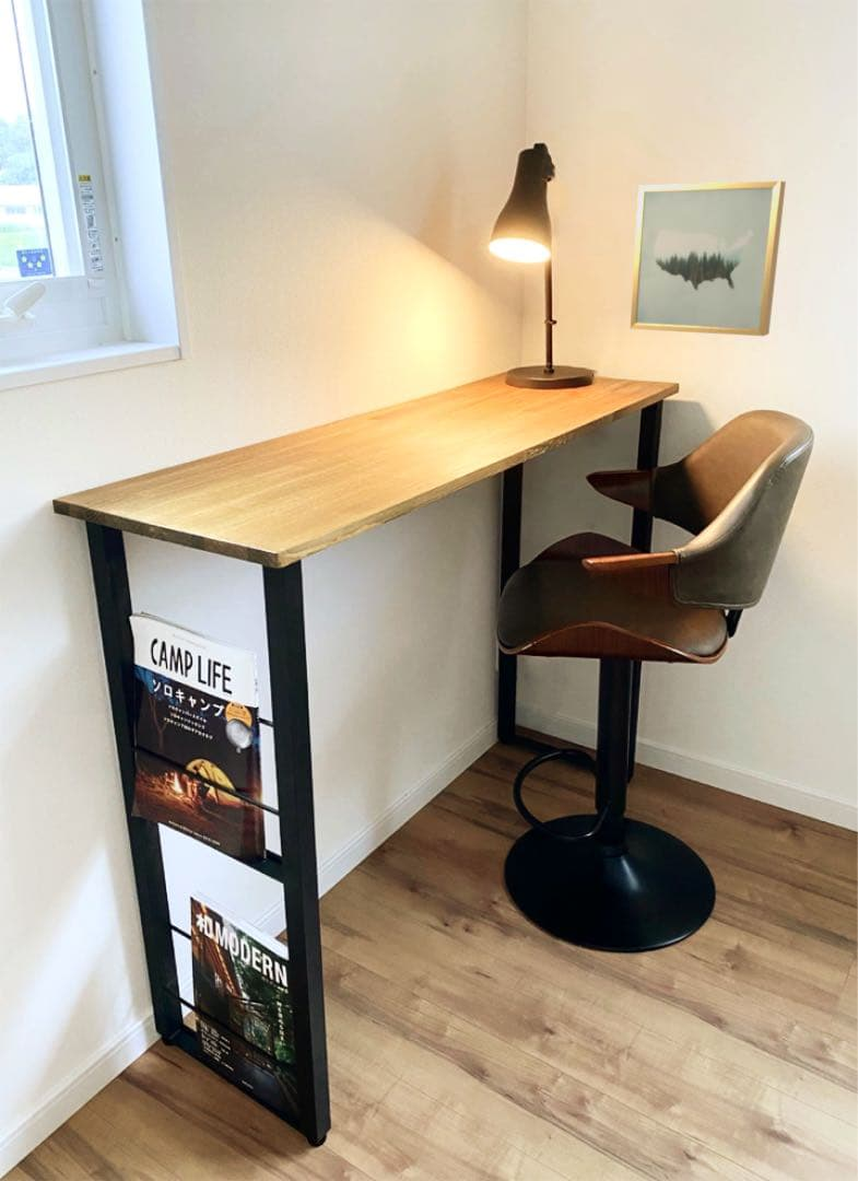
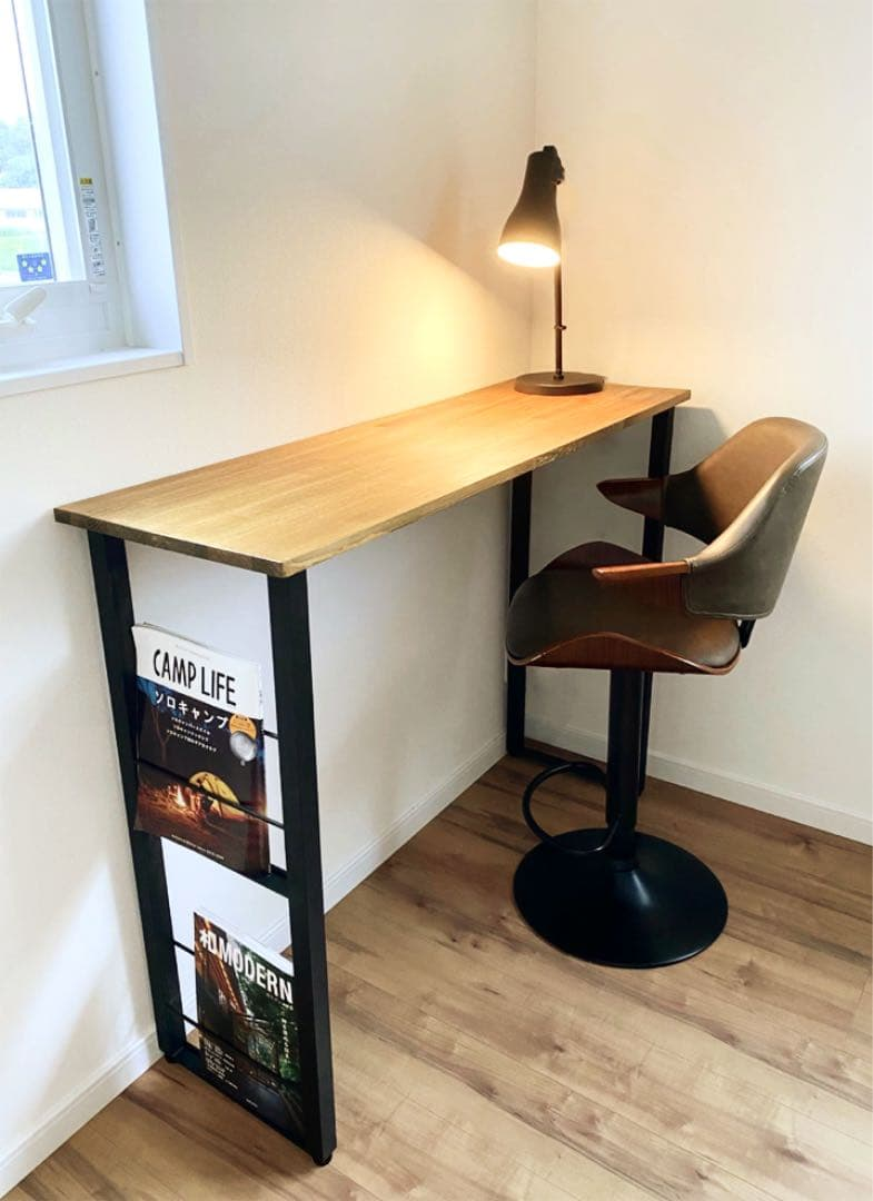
- wall art (703, 259)
